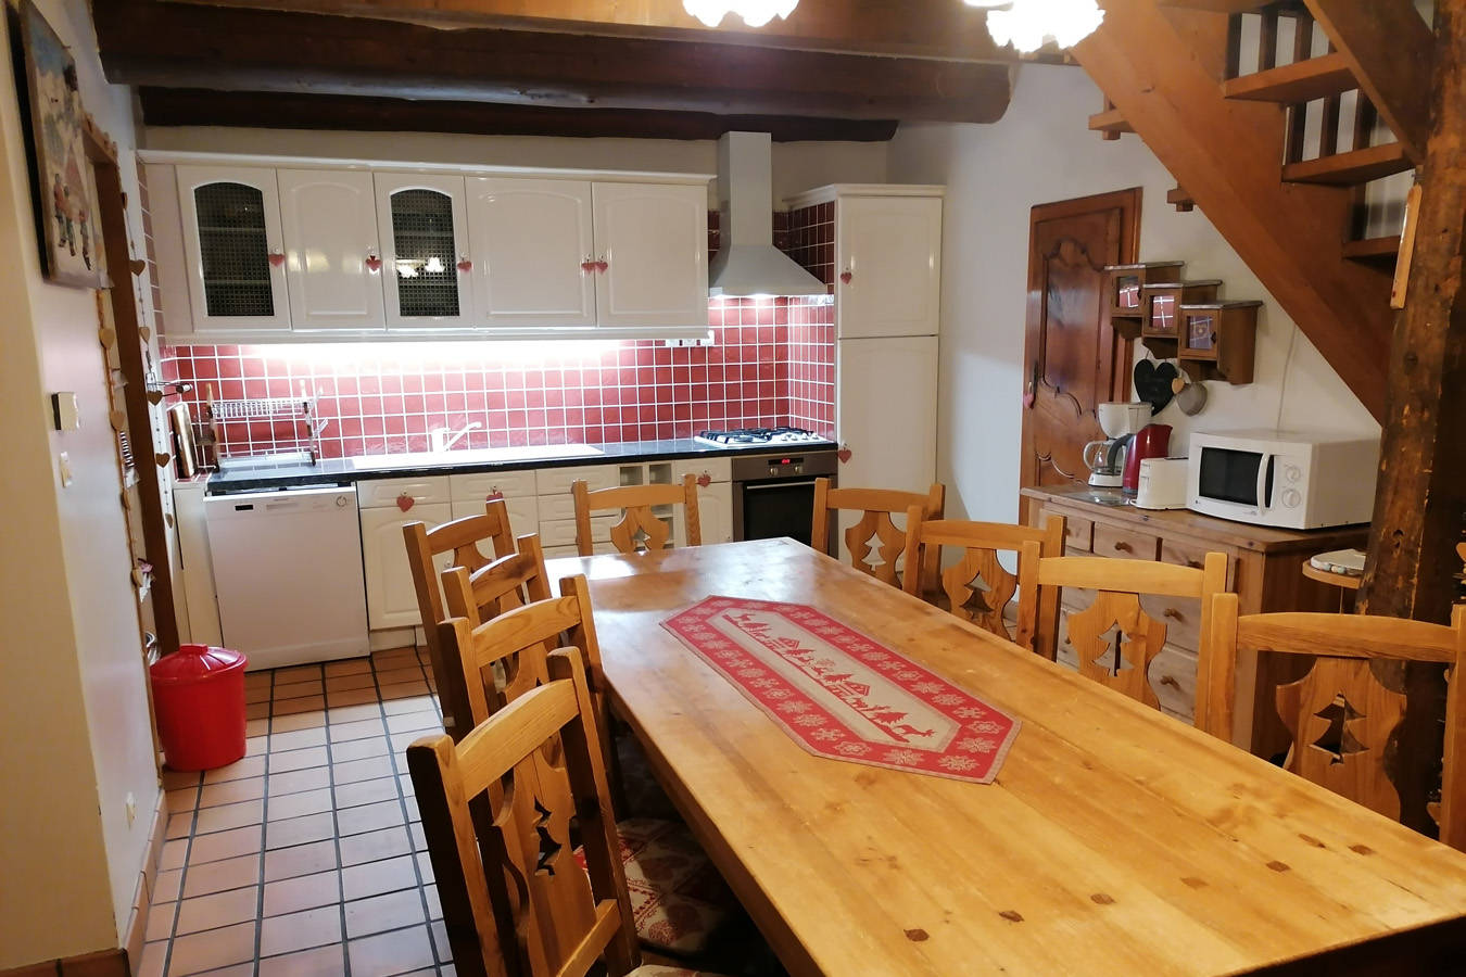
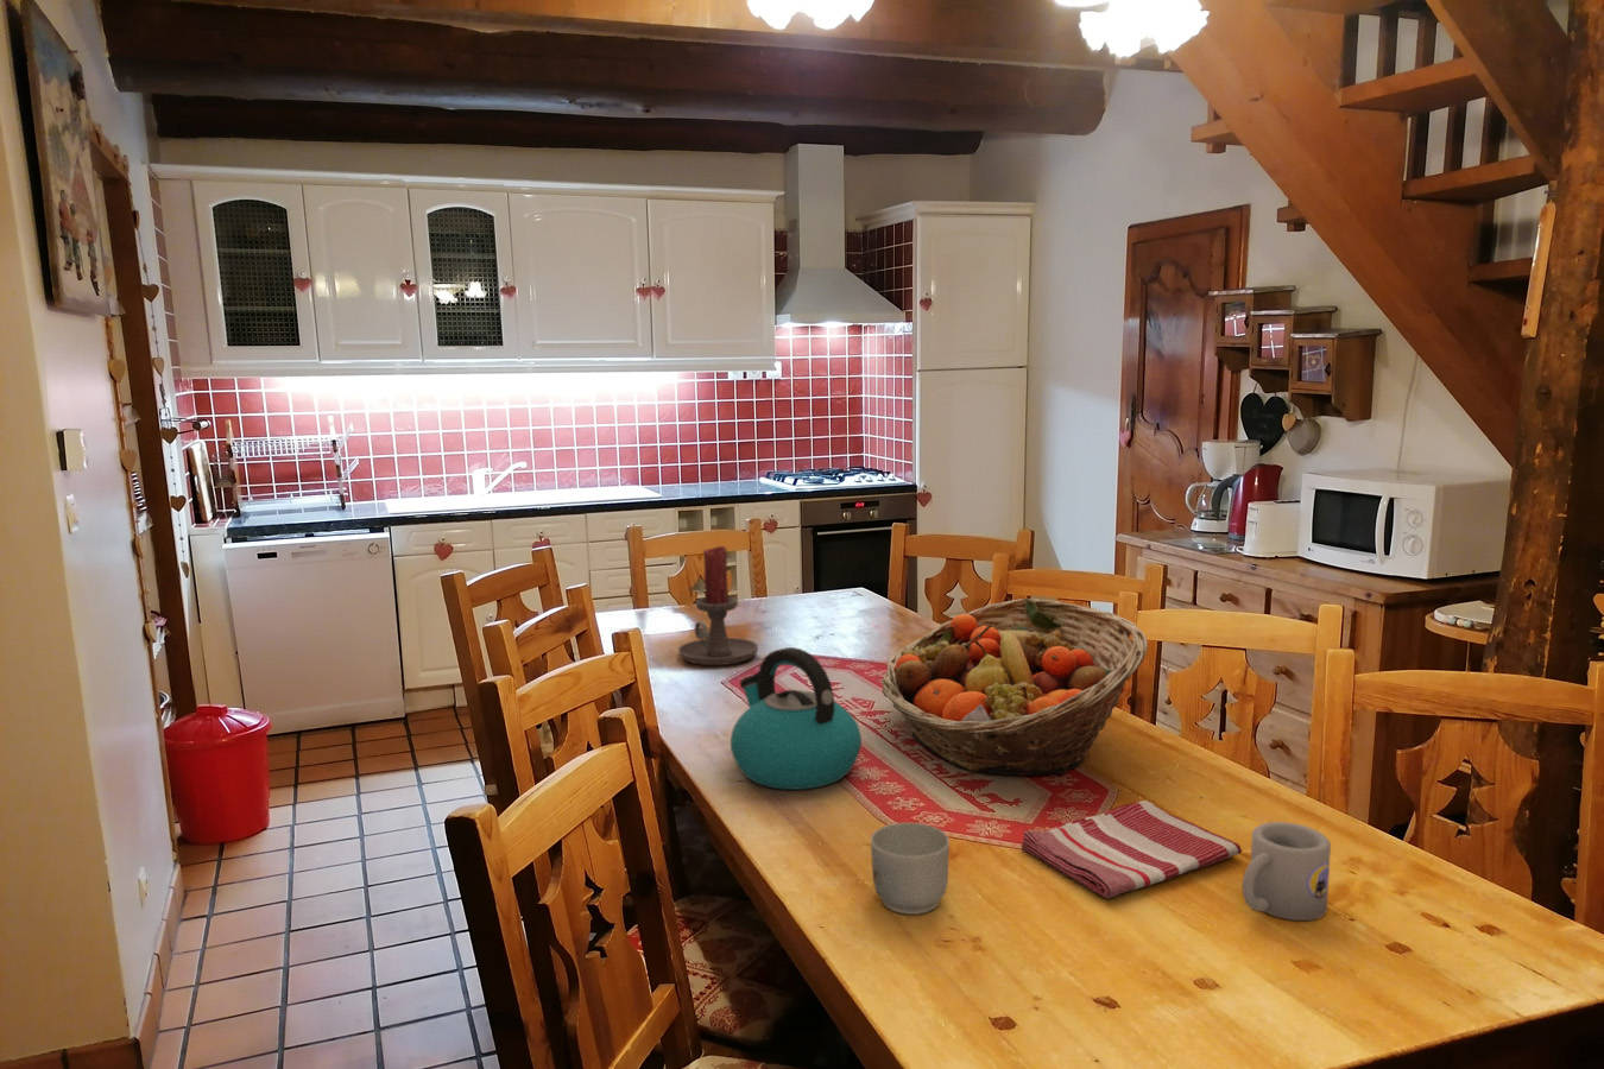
+ fruit basket (1007, 679)
+ kettle (789, 707)
+ dish towel (1129, 844)
+ mug (1279, 873)
+ mug (907, 864)
+ candle holder (711, 600)
